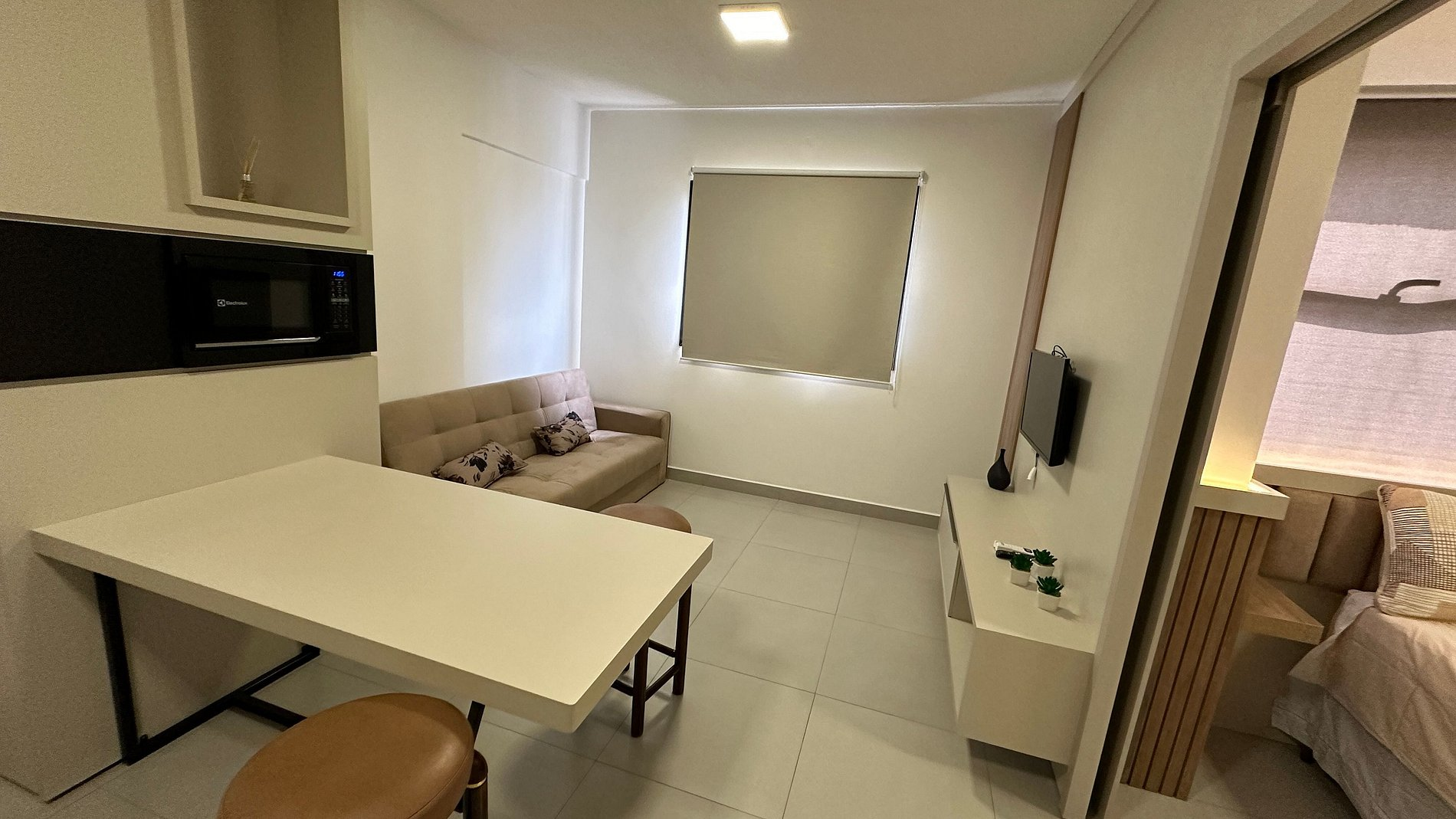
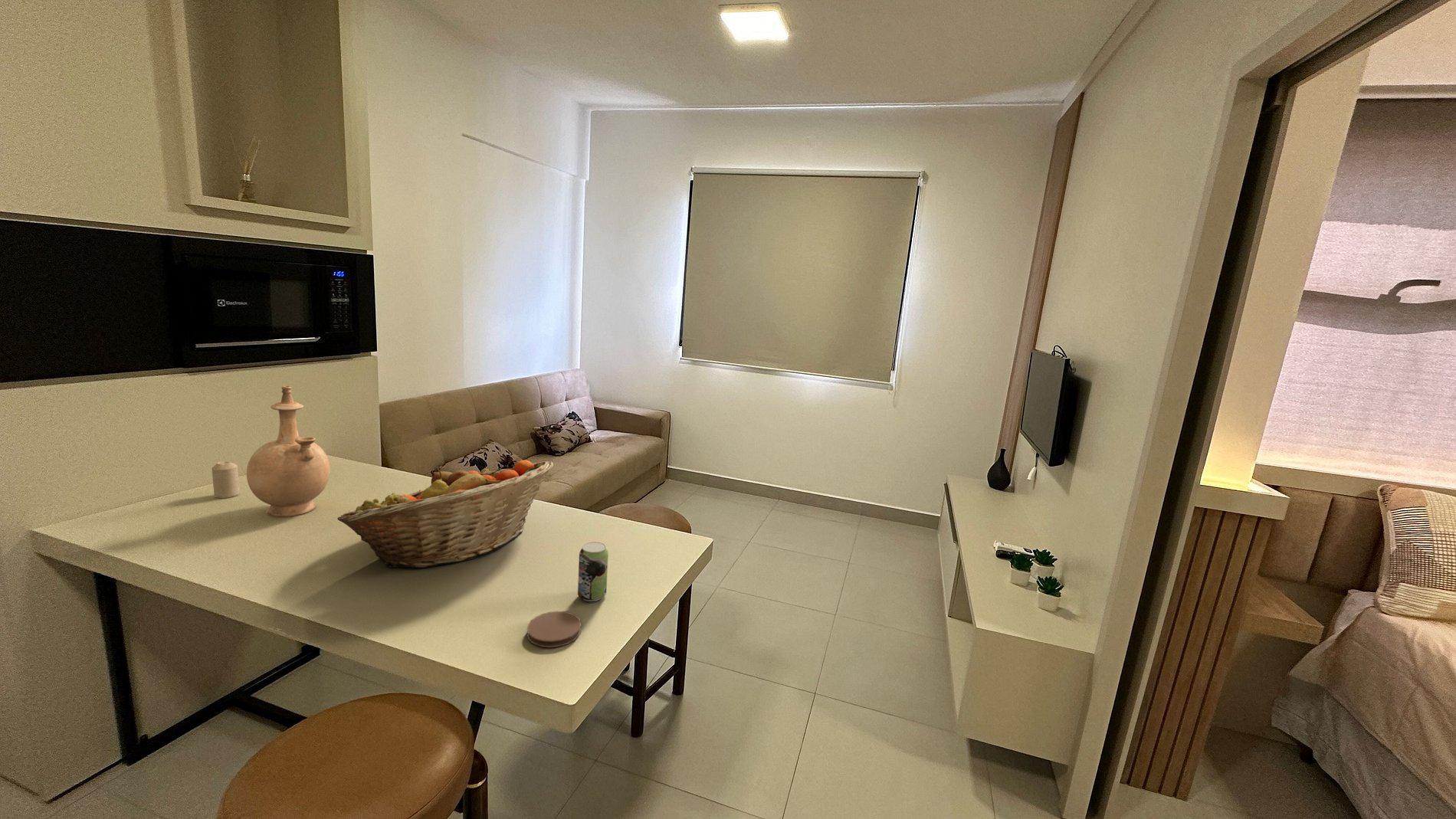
+ candle (225, 478)
+ coaster (554, 628)
+ beverage can (592, 572)
+ fruit basket (457, 503)
+ vase (289, 449)
